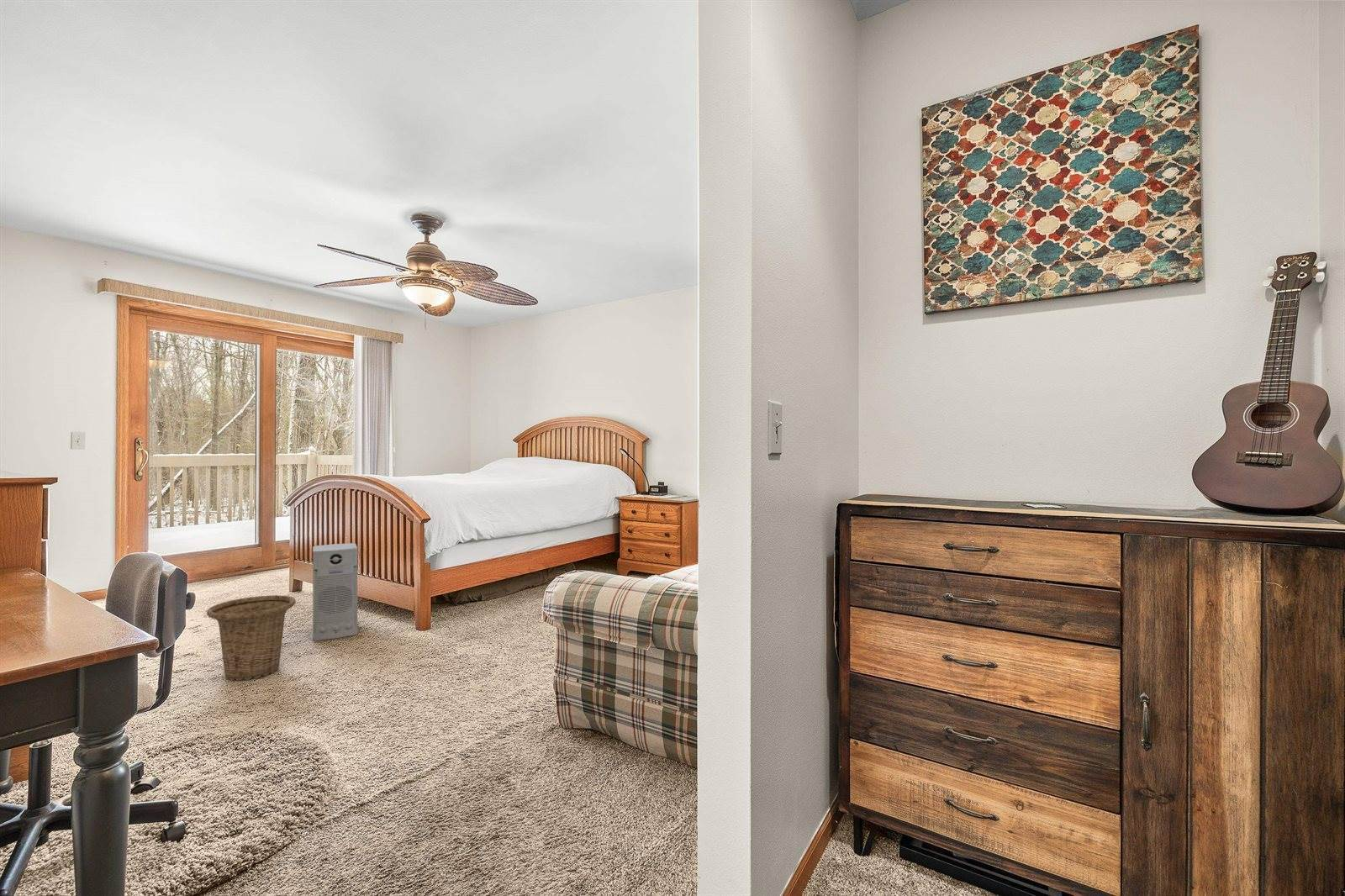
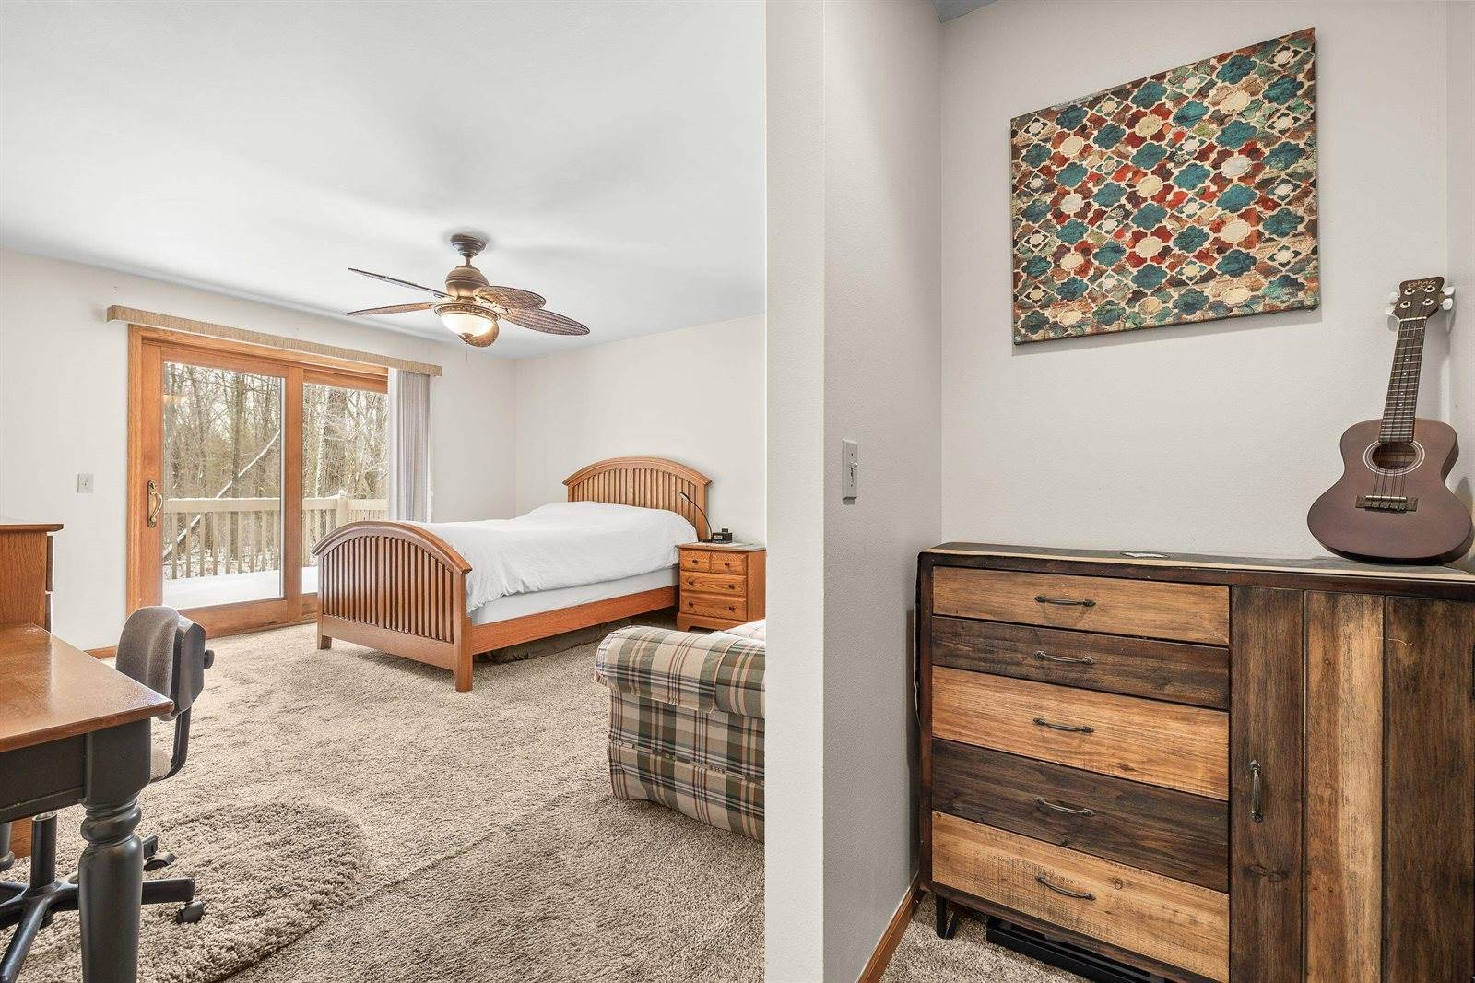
- basket (252, 638)
- air purifier (335, 589)
